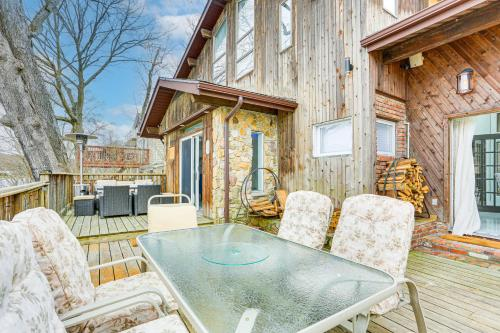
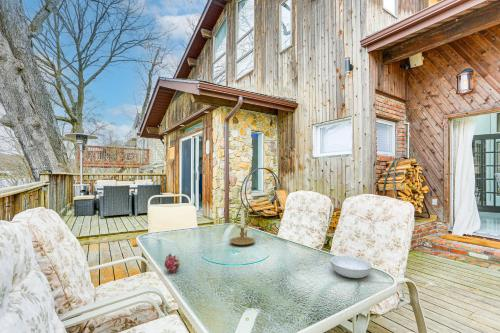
+ candle holder (242, 227)
+ fruit (172, 261)
+ serving bowl (350, 268)
